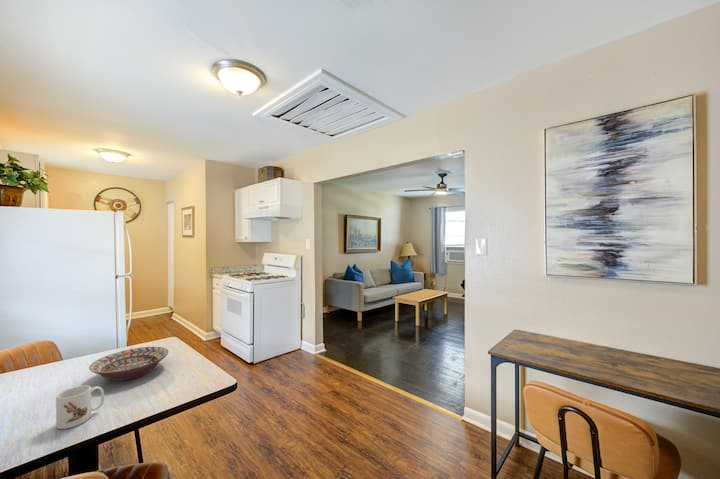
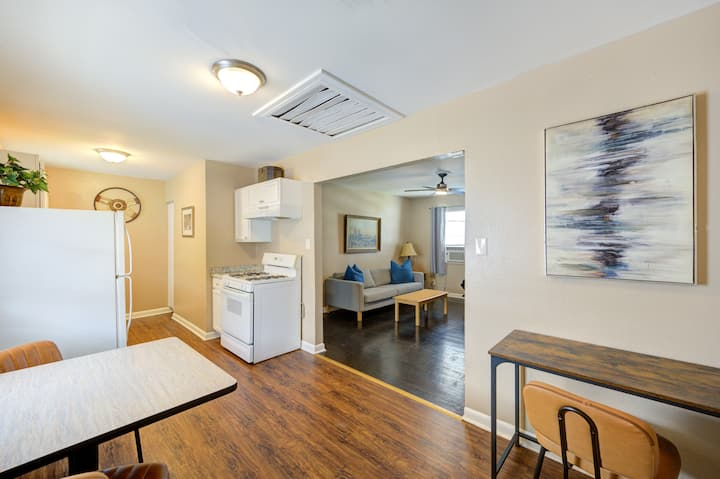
- decorative bowl (131, 365)
- mug (81, 403)
